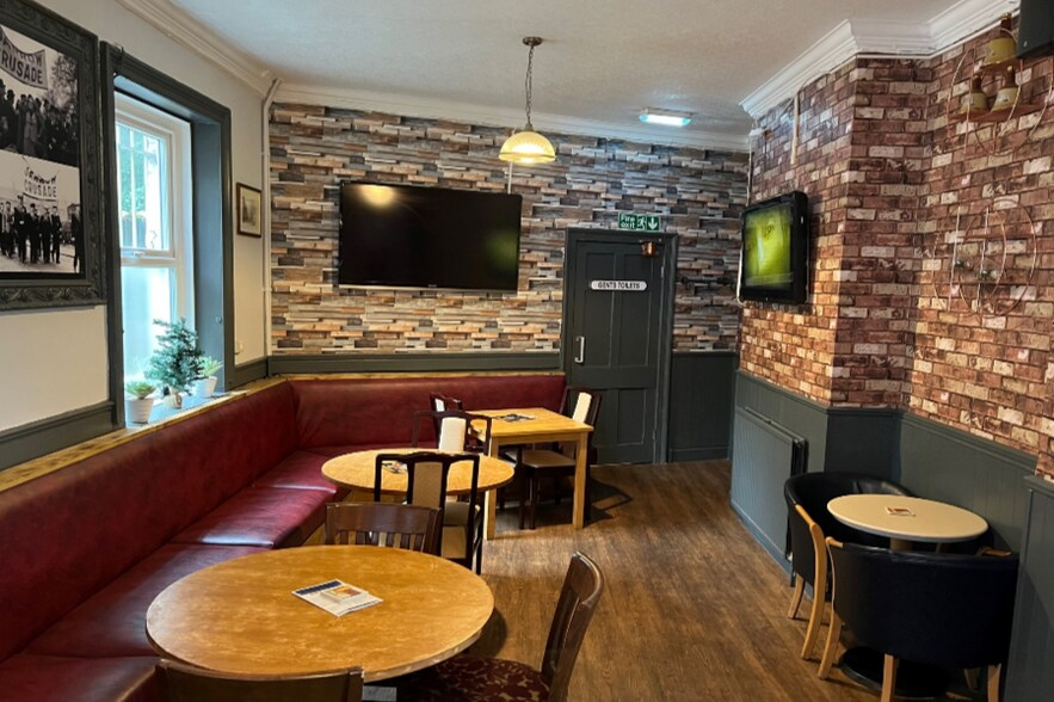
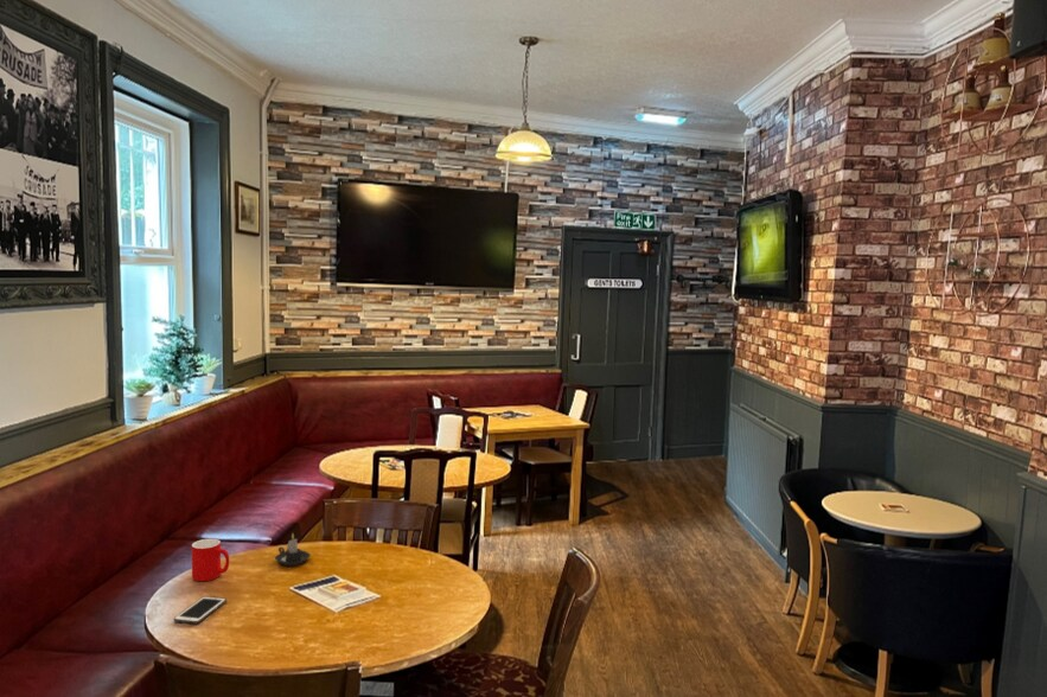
+ candle (291, 546)
+ cup (211, 559)
+ cell phone (200, 609)
